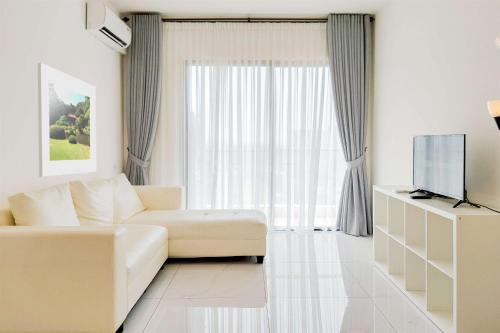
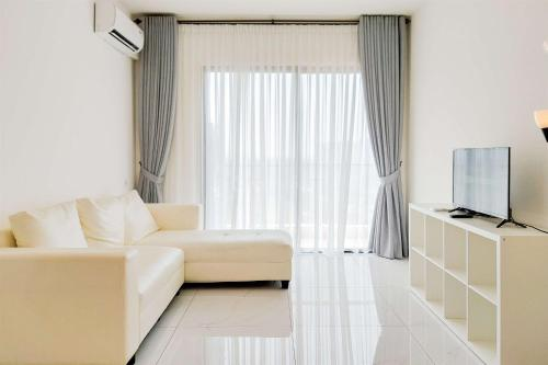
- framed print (71, 125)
